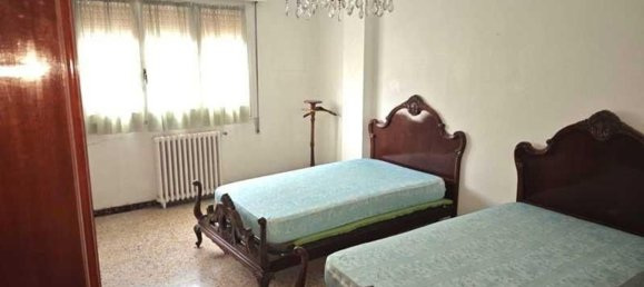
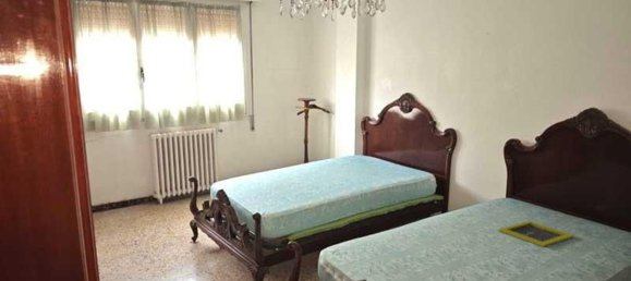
+ tray (535, 232)
